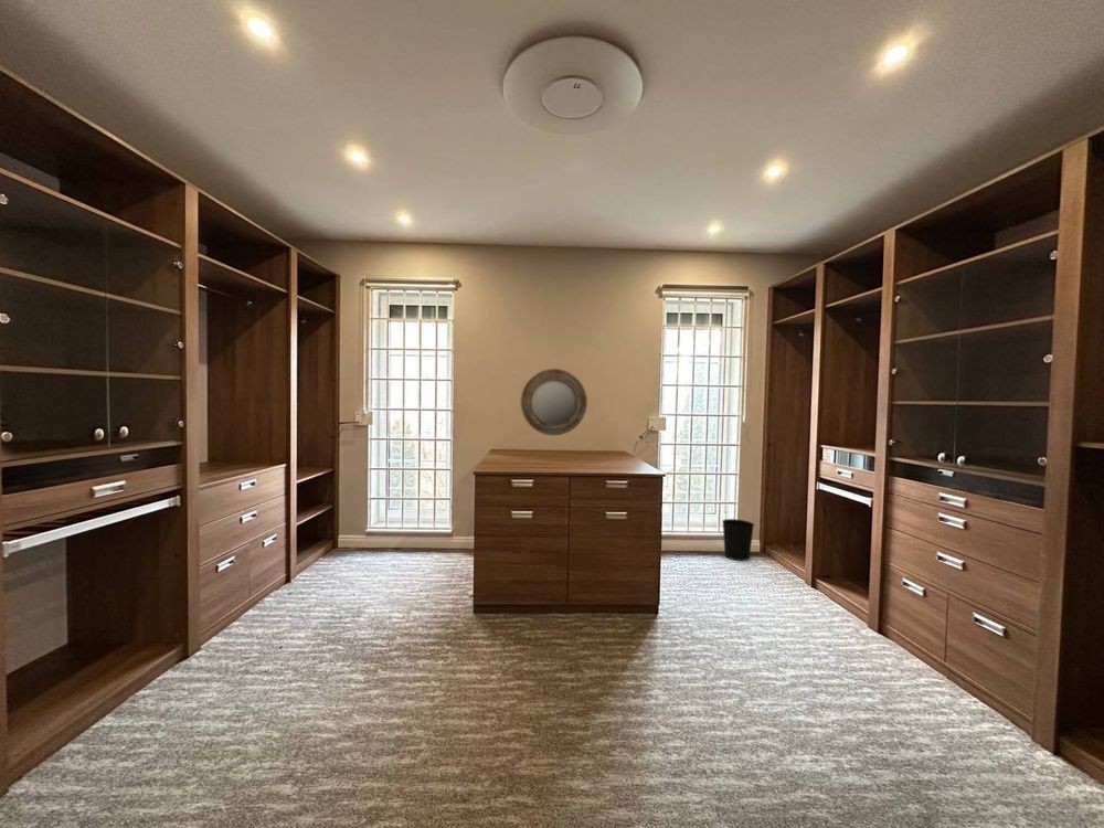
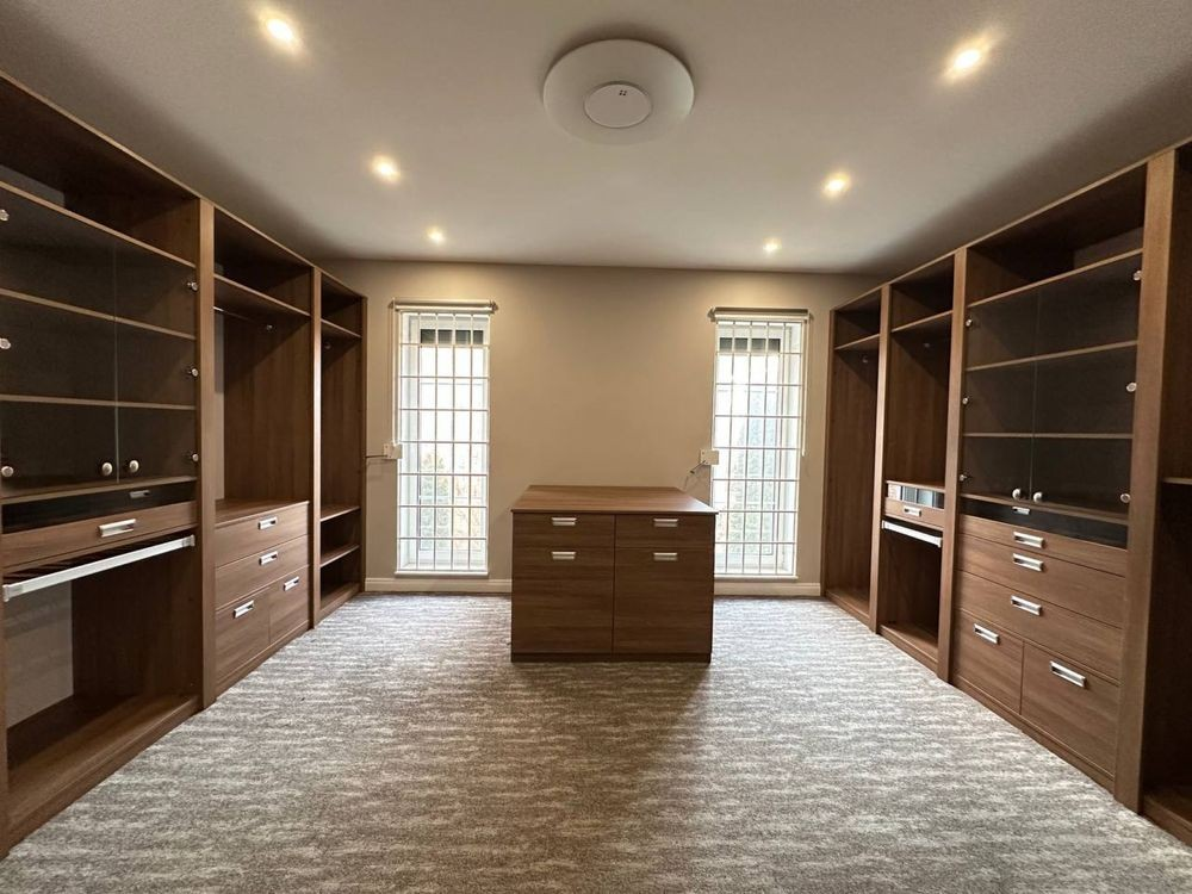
- home mirror (553, 402)
- wastebasket (737, 540)
